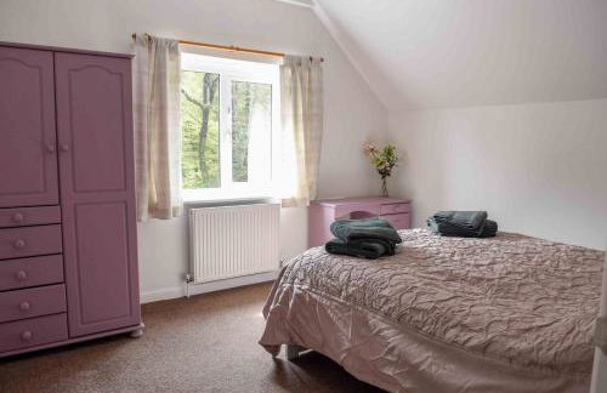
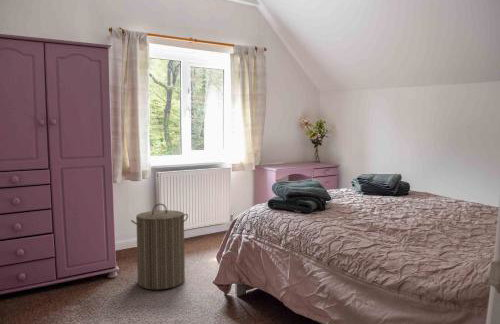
+ laundry hamper (161, 242)
